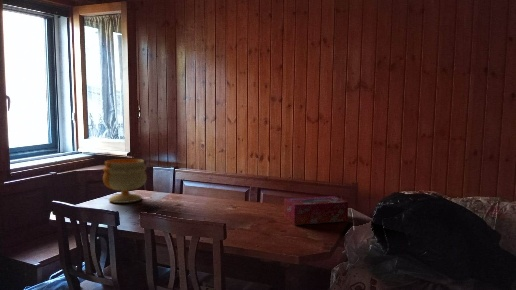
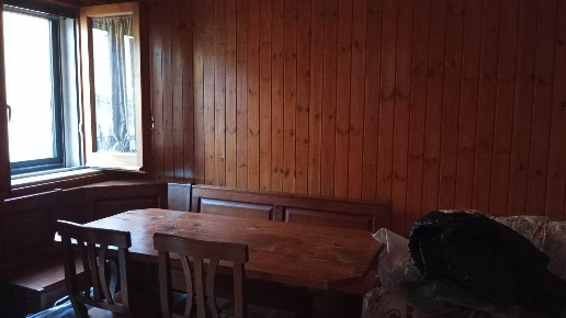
- footed bowl (125, 180)
- tissue box (315, 209)
